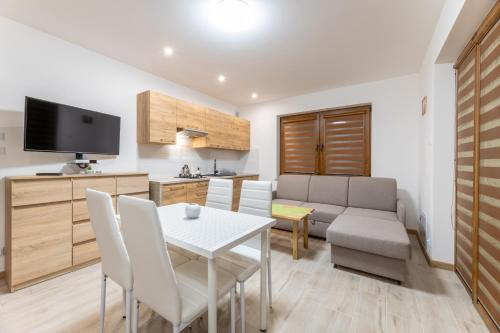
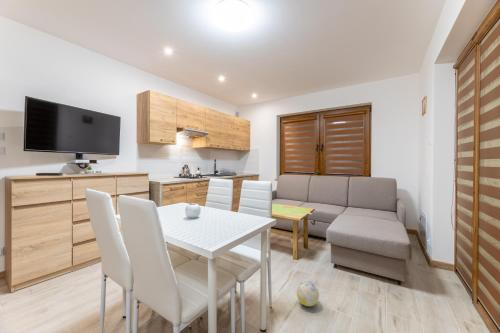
+ ball (307, 293)
